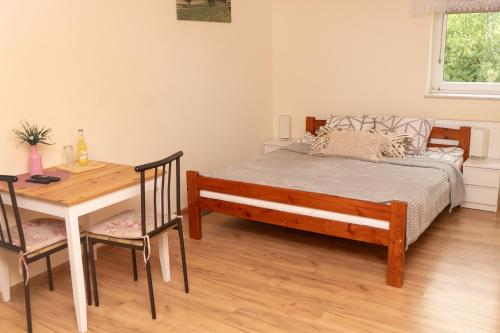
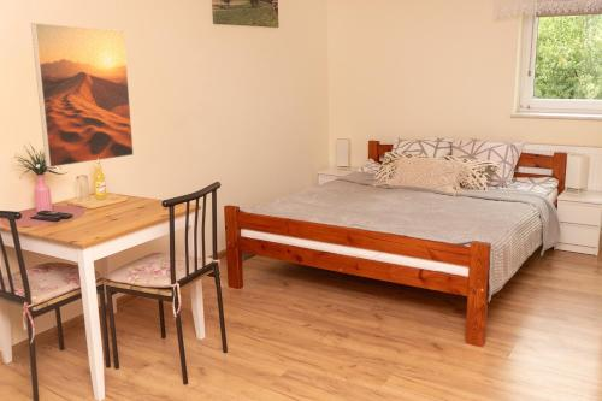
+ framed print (87, 95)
